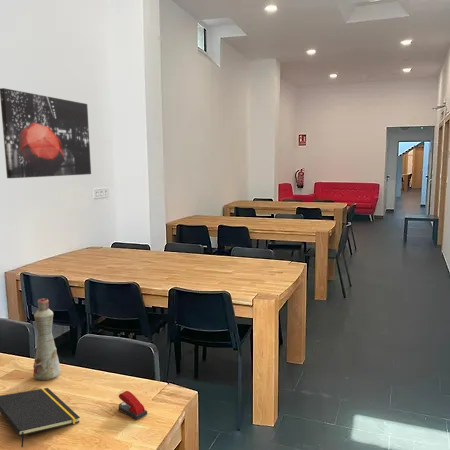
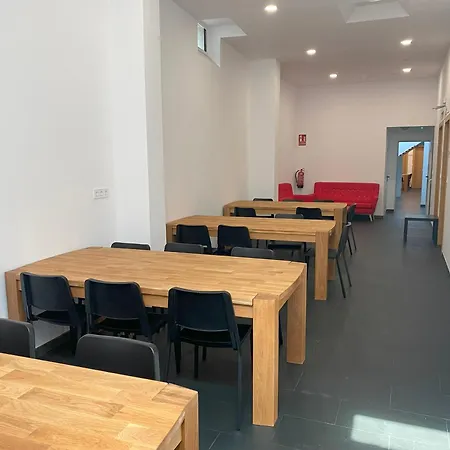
- notepad (34, 409)
- bottle (44, 337)
- stapler (131, 403)
- wall art (51, 137)
